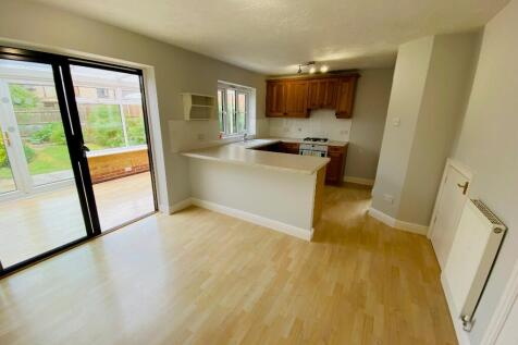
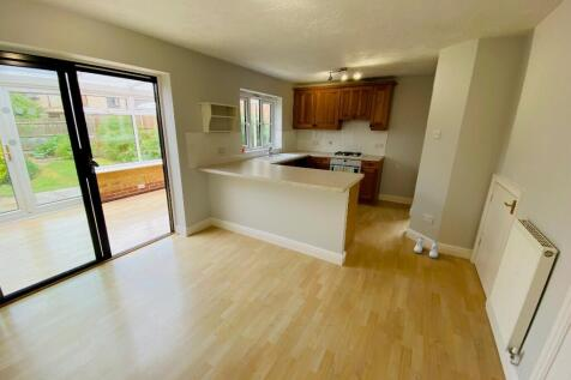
+ boots (422, 246)
